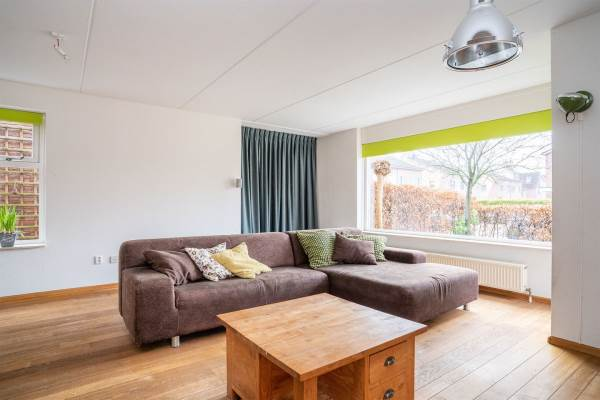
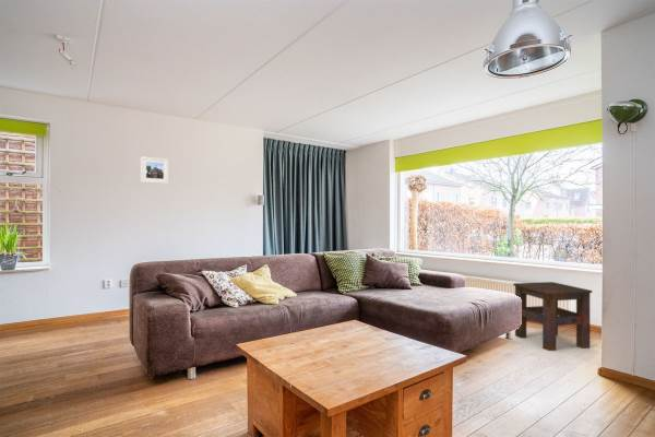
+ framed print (154, 170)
+ side table (550, 314)
